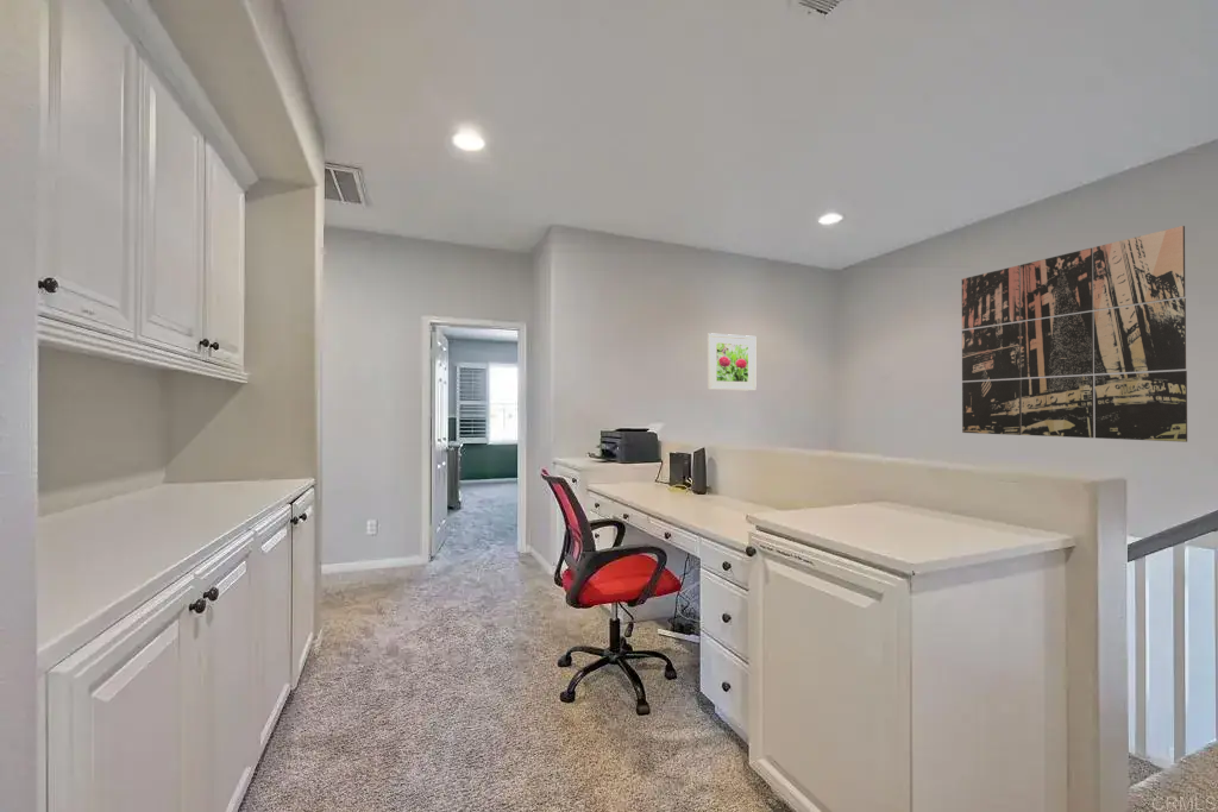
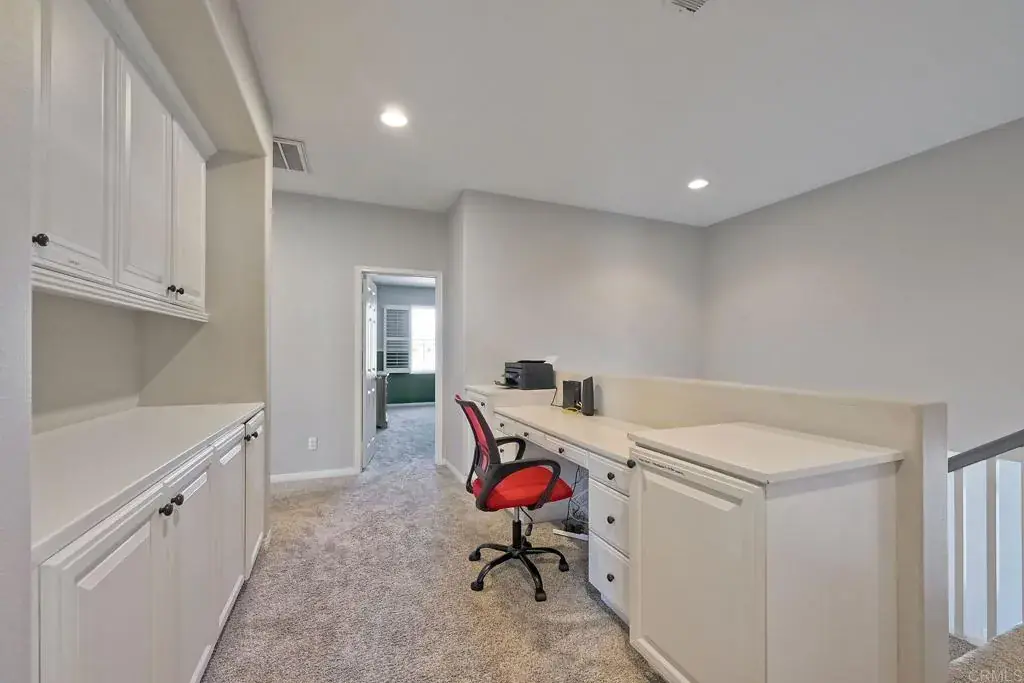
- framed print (732, 363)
- wall art (1055, 346)
